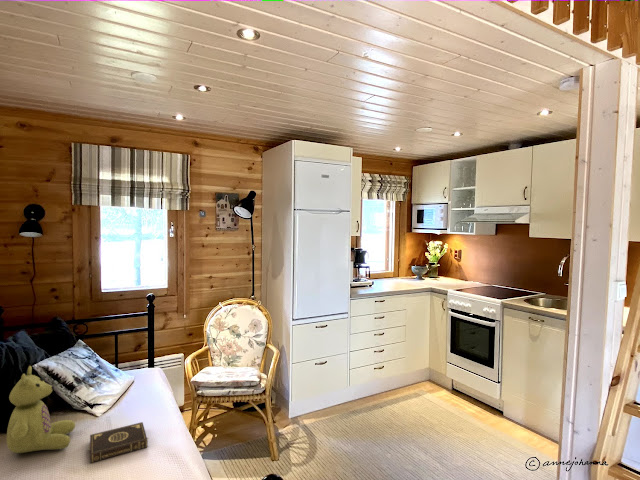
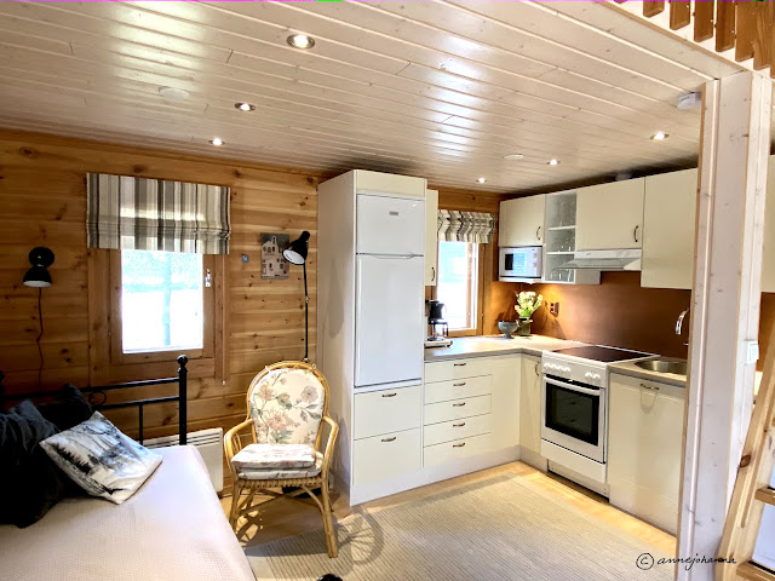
- book (118, 441)
- stuffed bear (41, 406)
